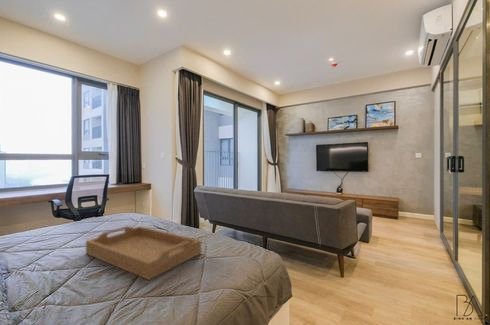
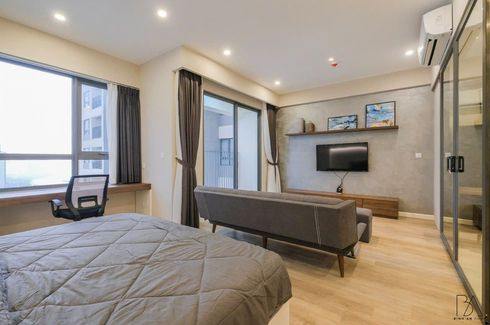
- serving tray (143, 244)
